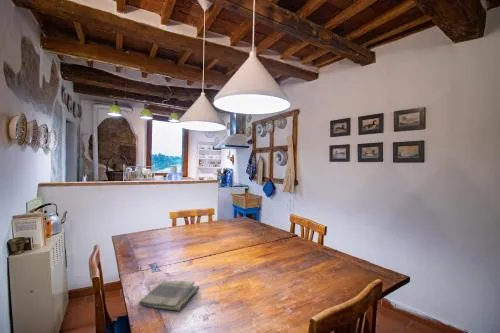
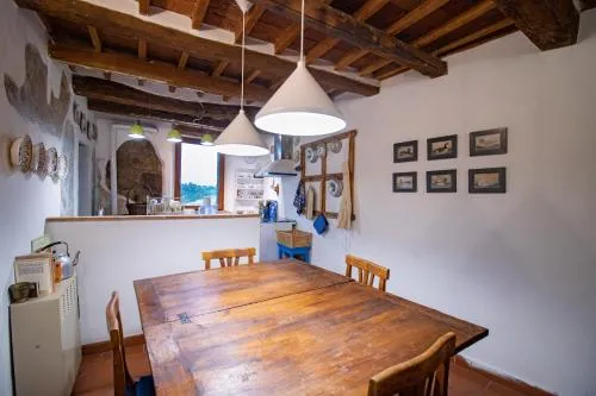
- dish towel (171, 293)
